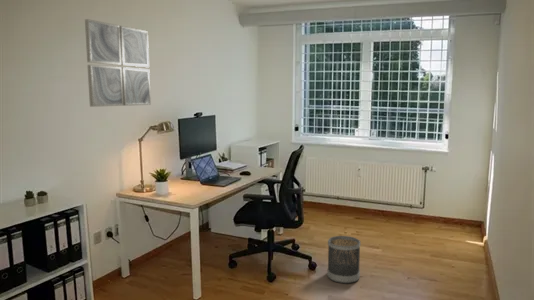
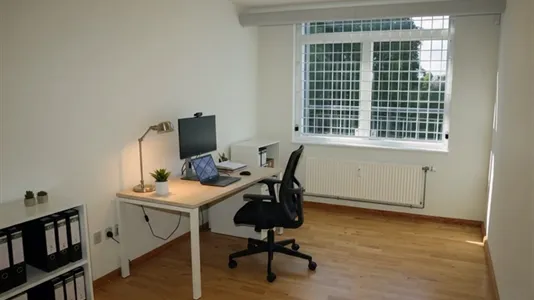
- wastebasket (343, 258)
- wall art (120, 67)
